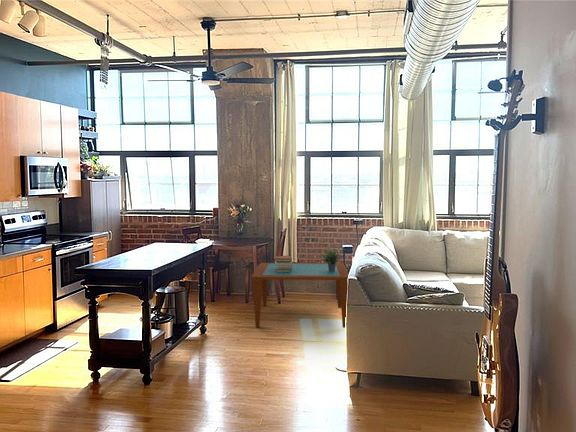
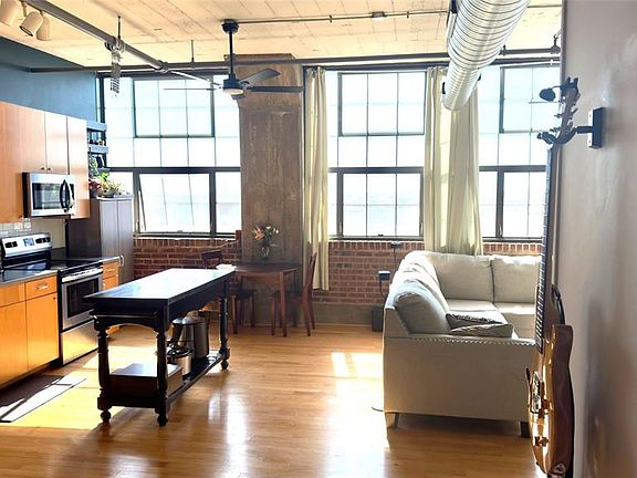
- coffee table (301, 279)
- potted plant (331, 255)
- book stack (283, 263)
